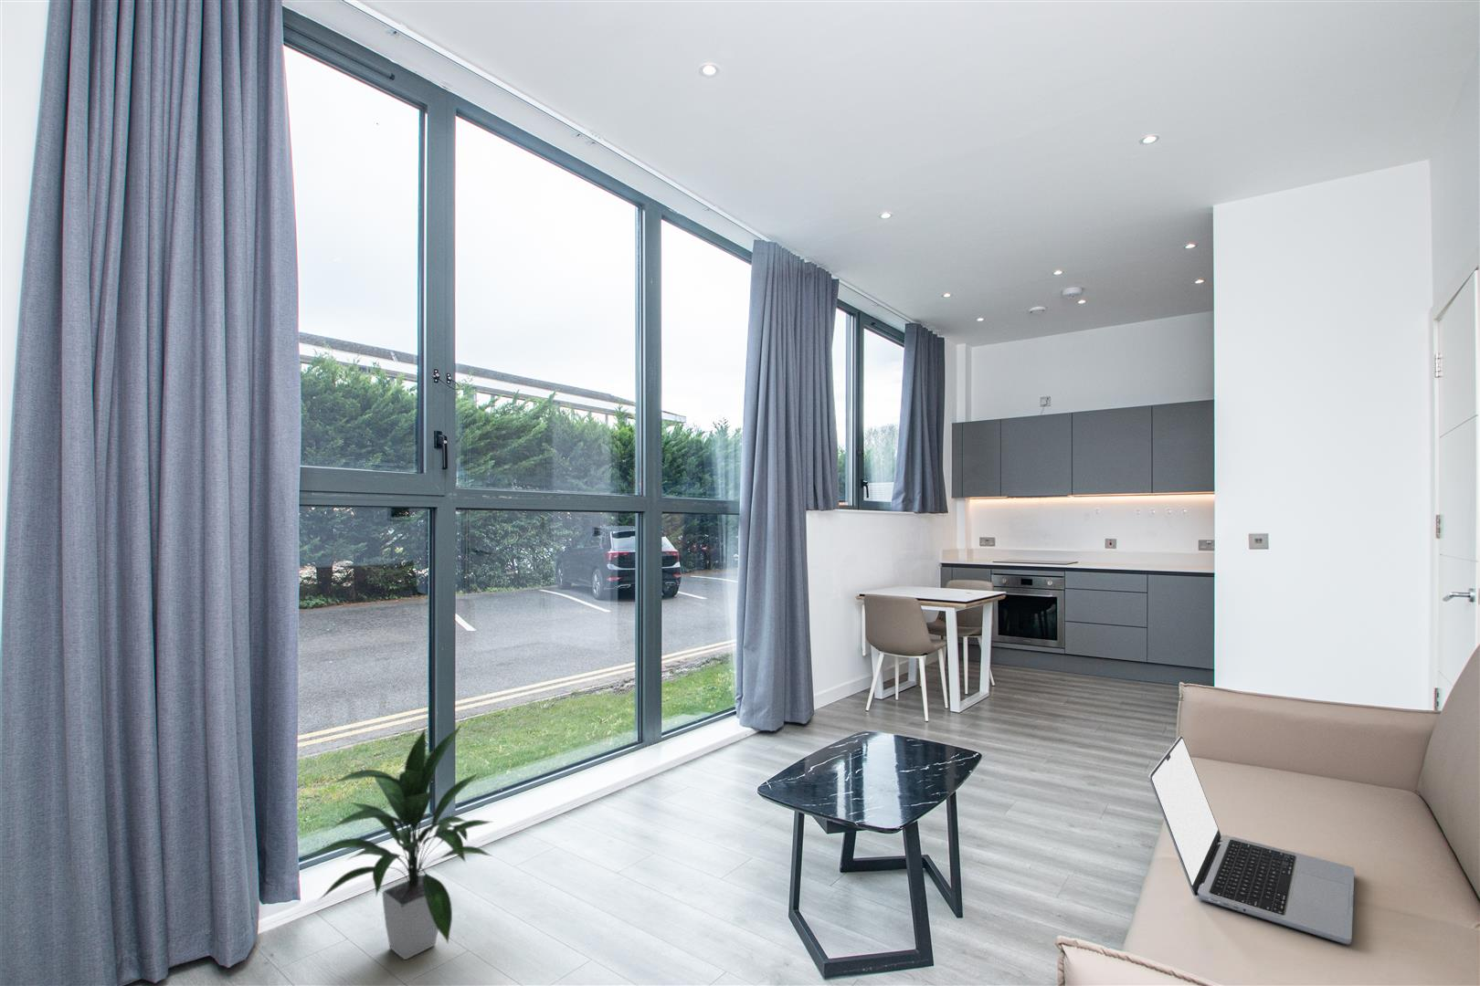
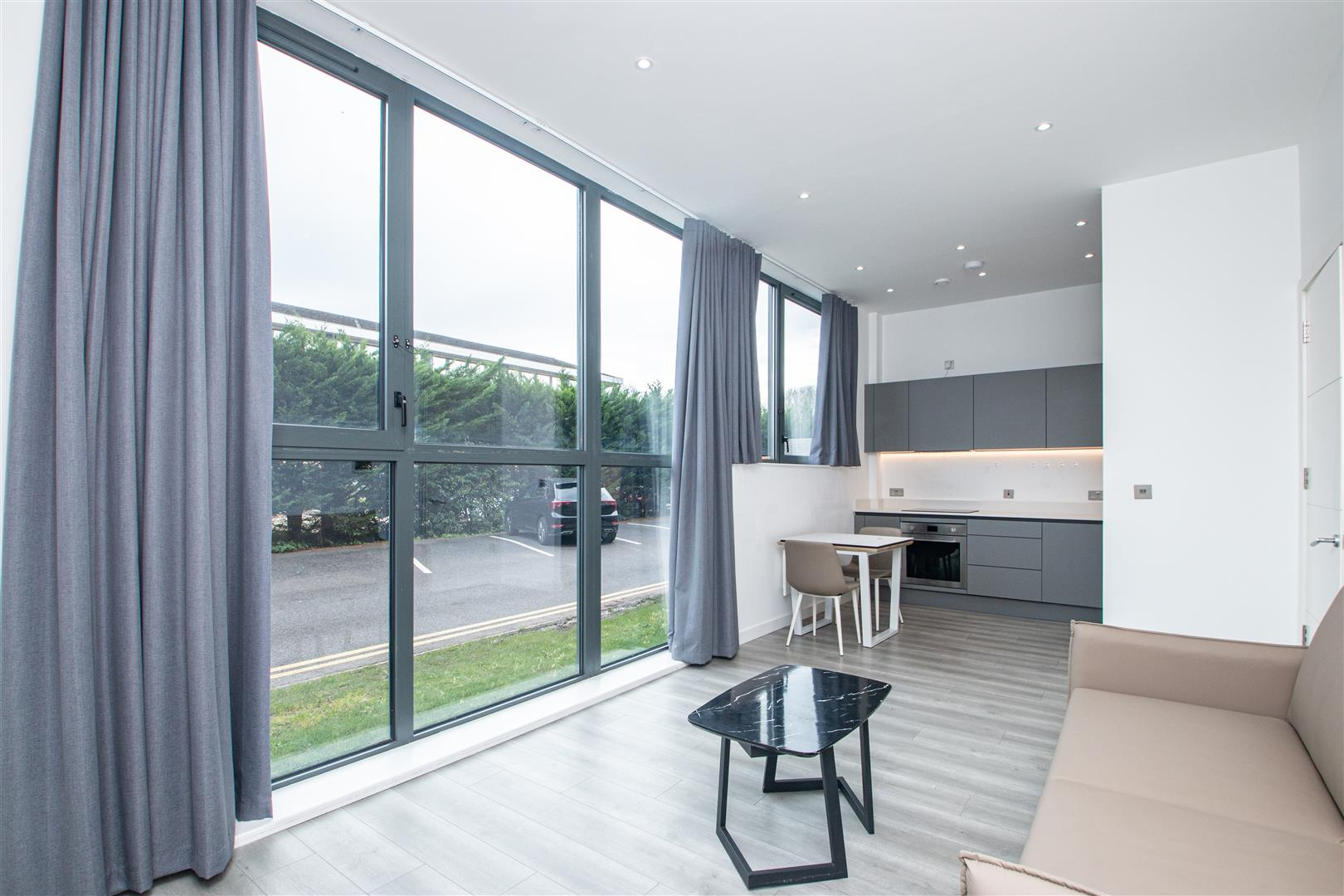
- laptop (1250, 841)
- indoor plant (411, 843)
